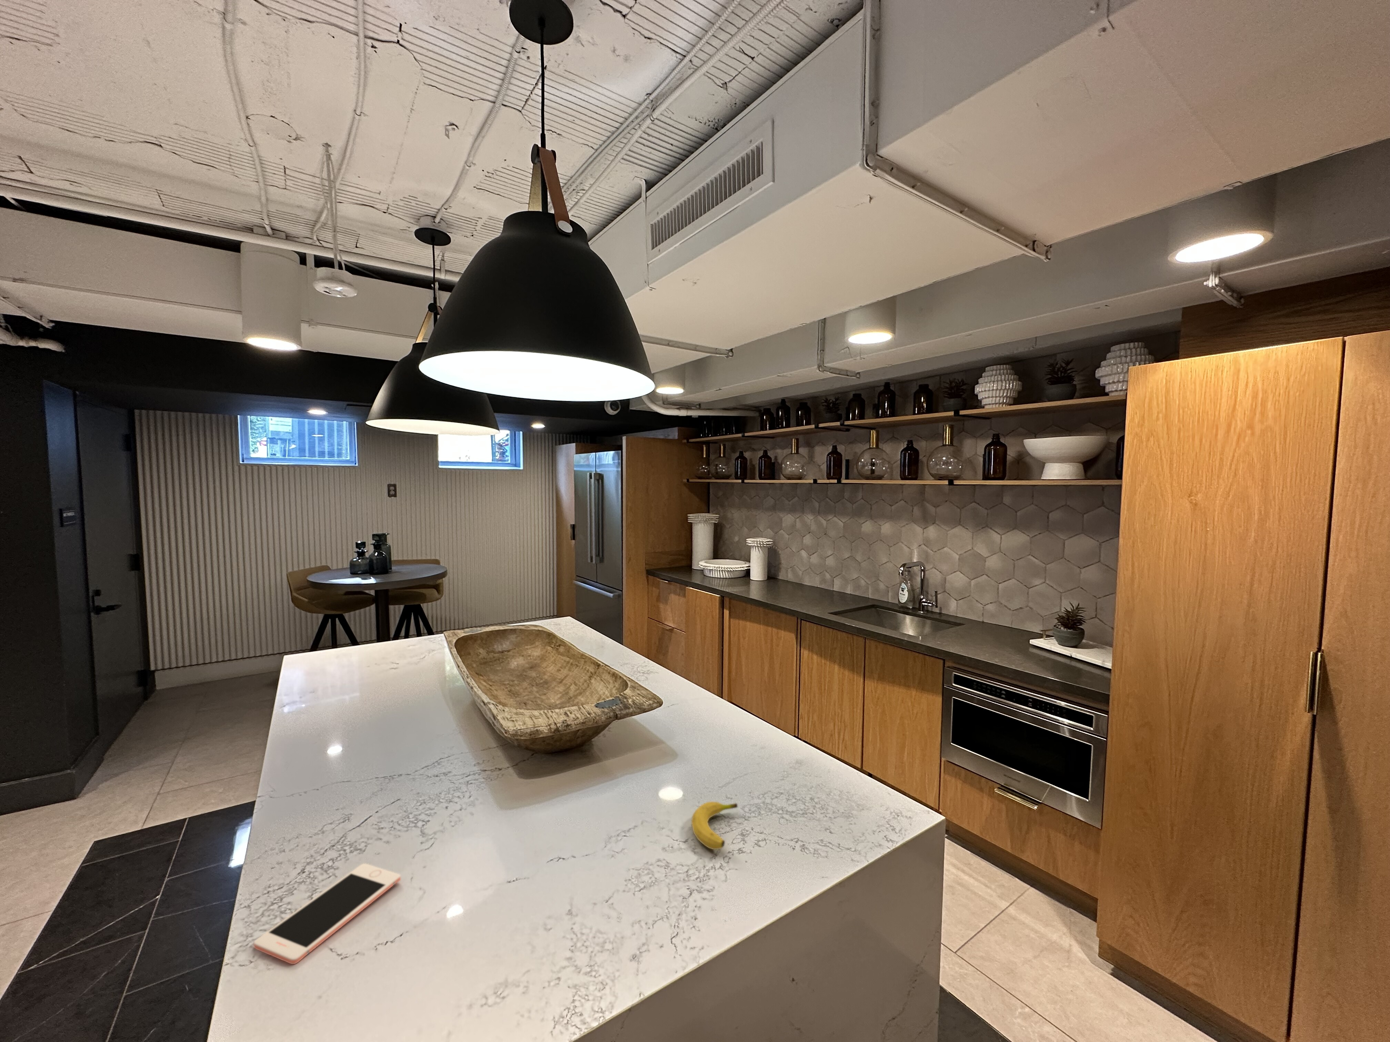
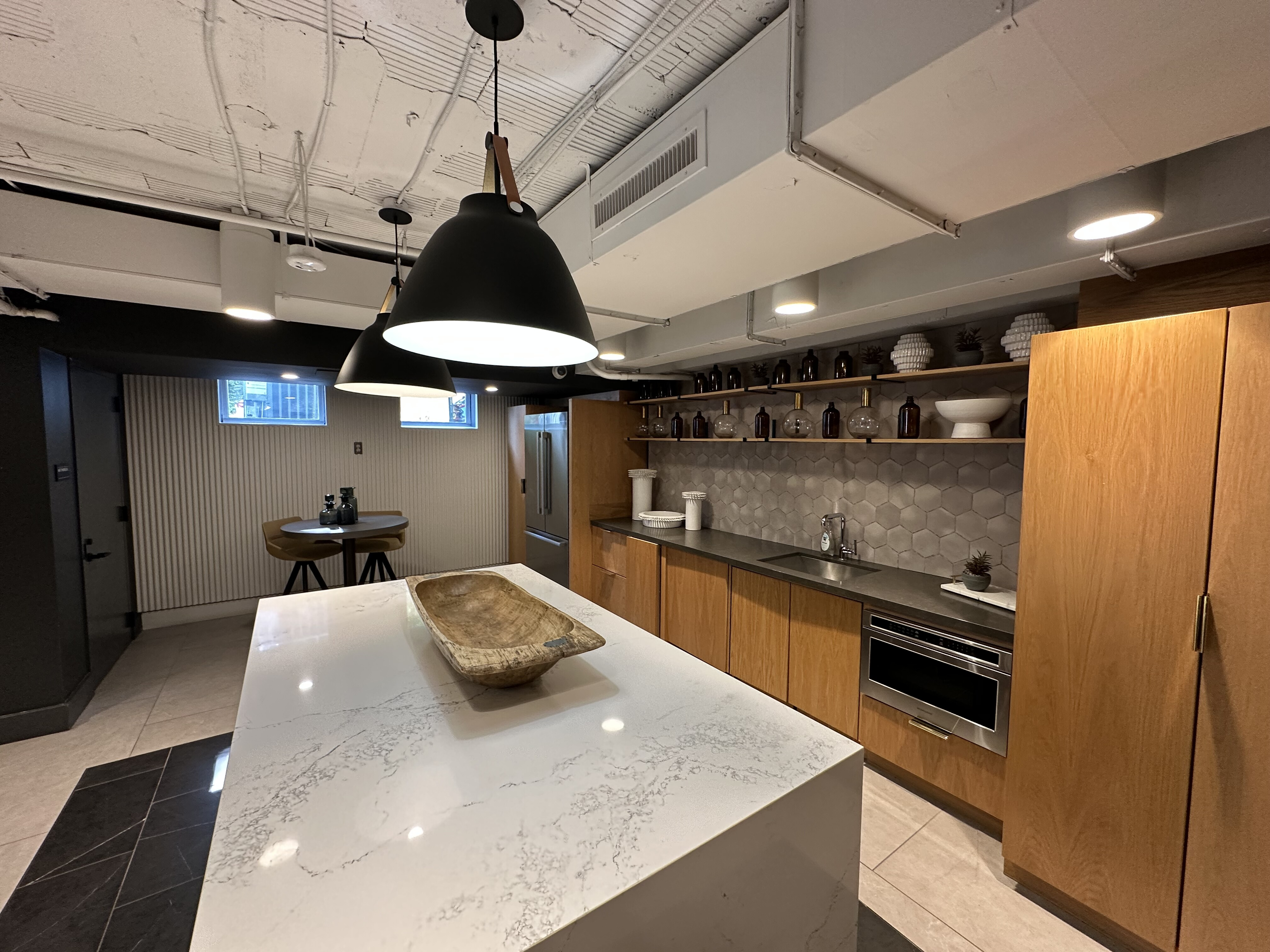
- cell phone (333, 908)
- fruit (716, 814)
